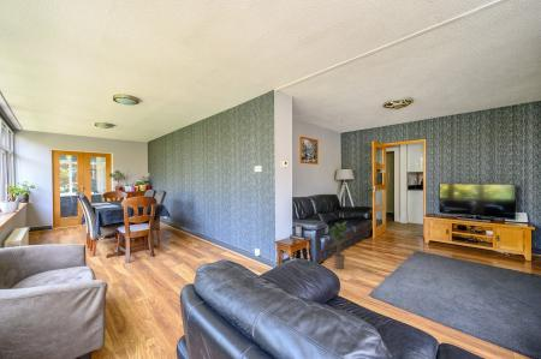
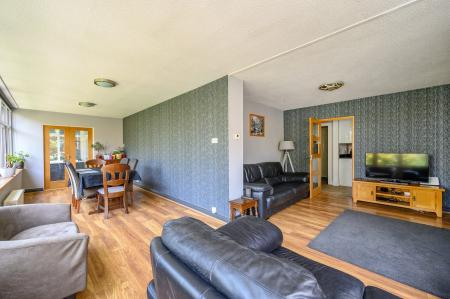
- potted plant (337, 244)
